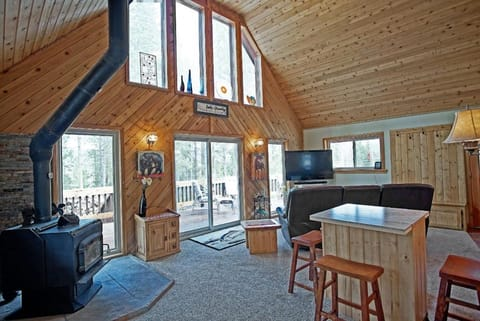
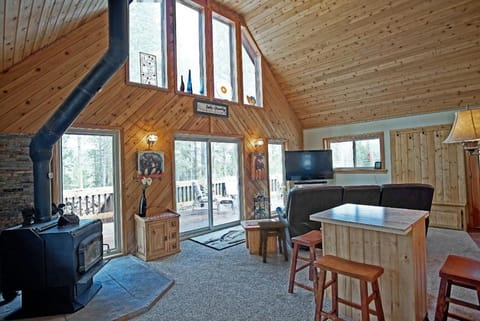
+ side table (272, 236)
